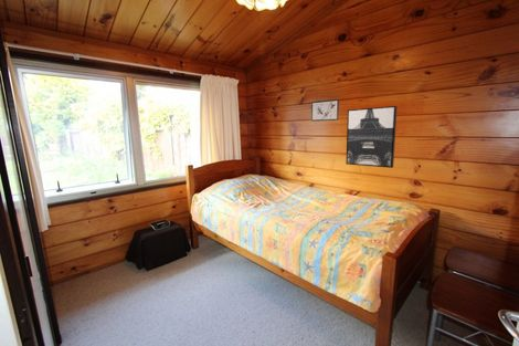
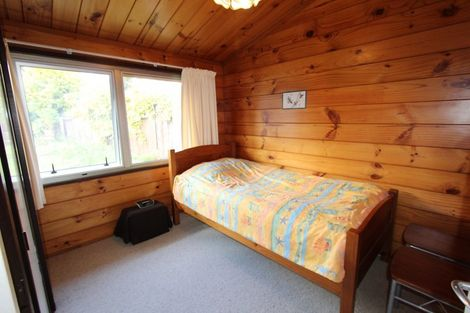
- wall art (369, 137)
